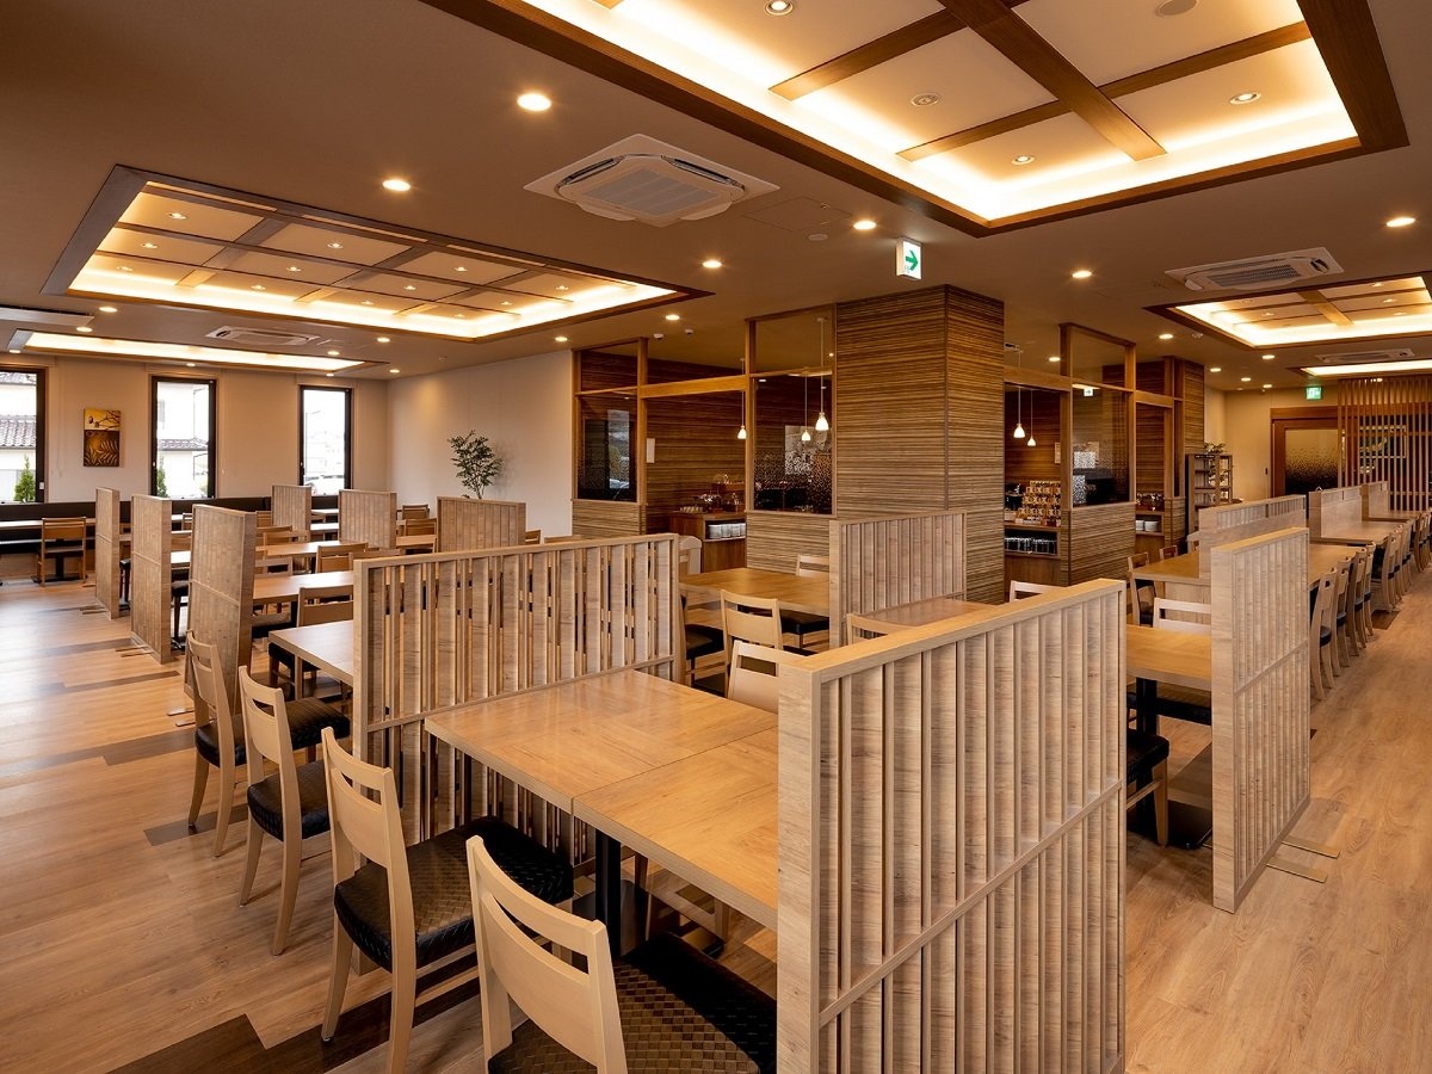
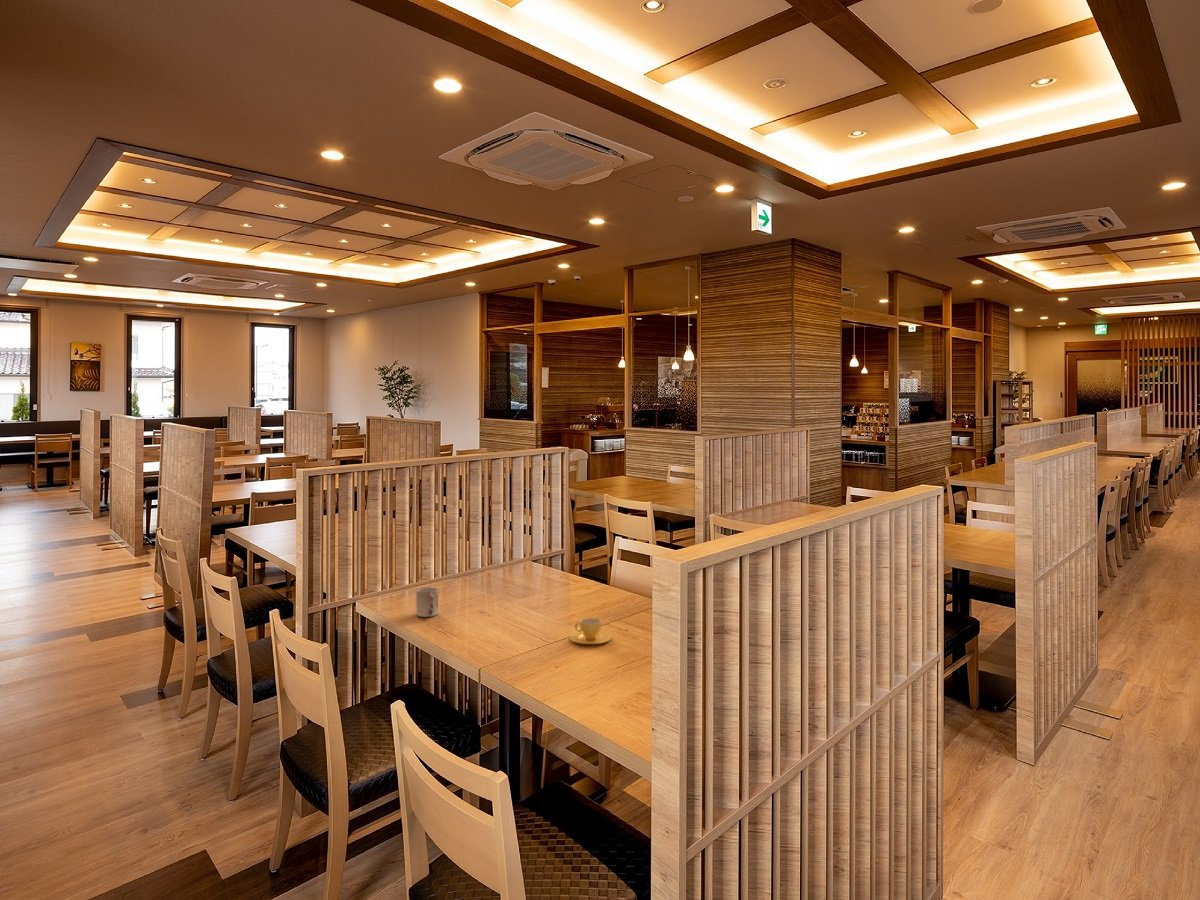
+ cup (590, 630)
+ cup (428, 602)
